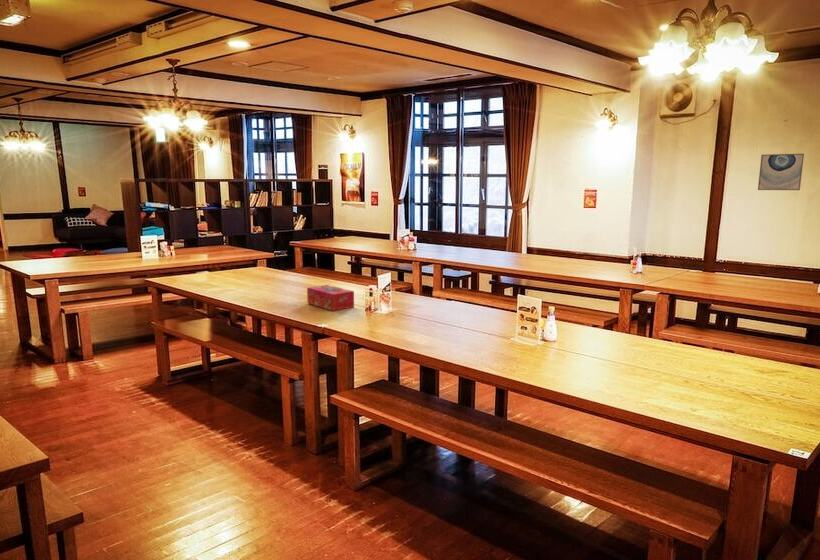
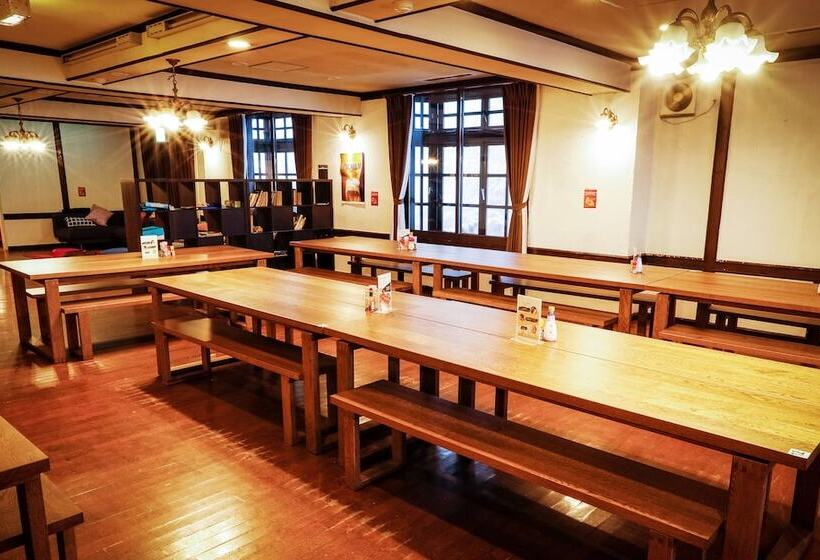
- wall art (780, 172)
- tissue box (330, 297)
